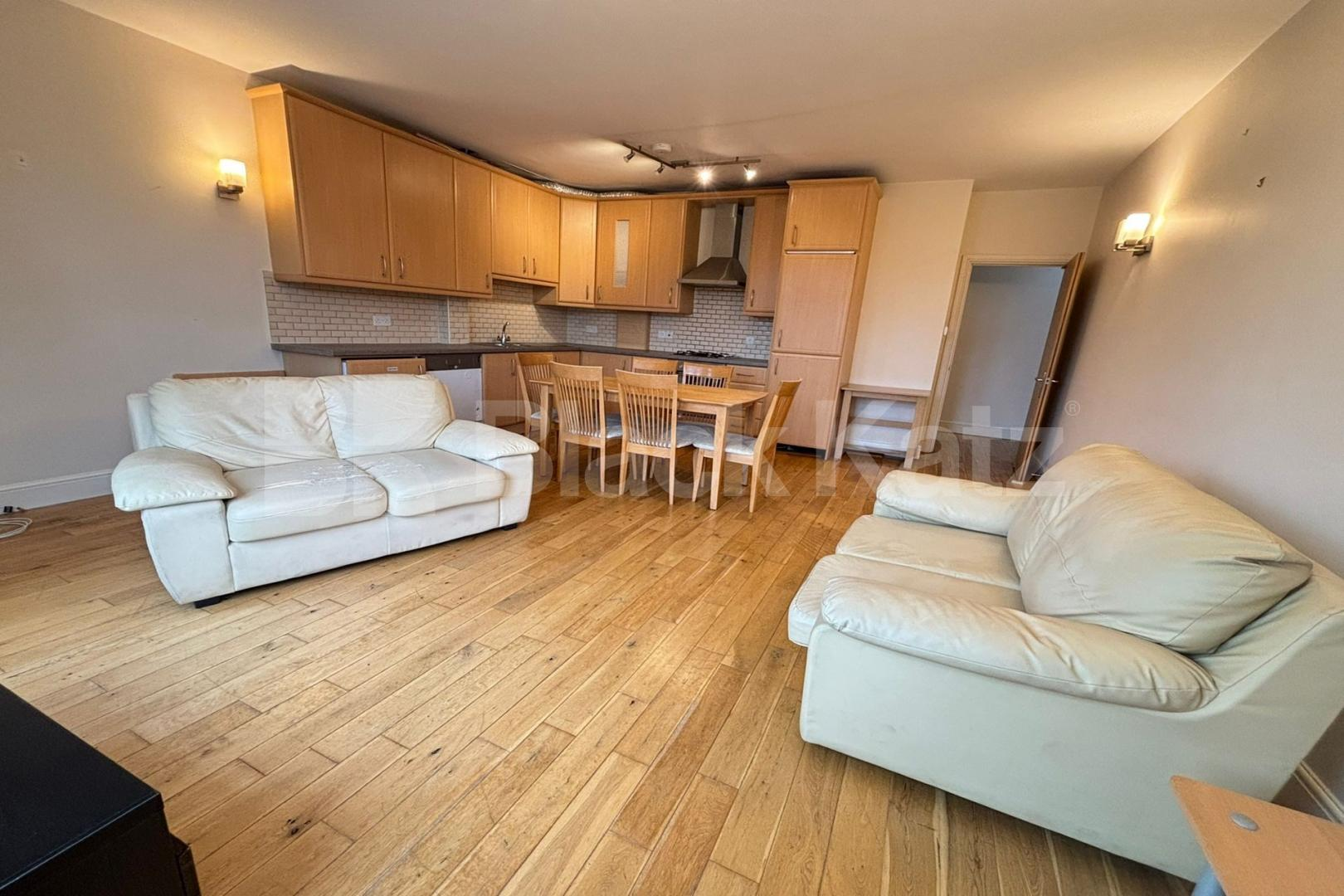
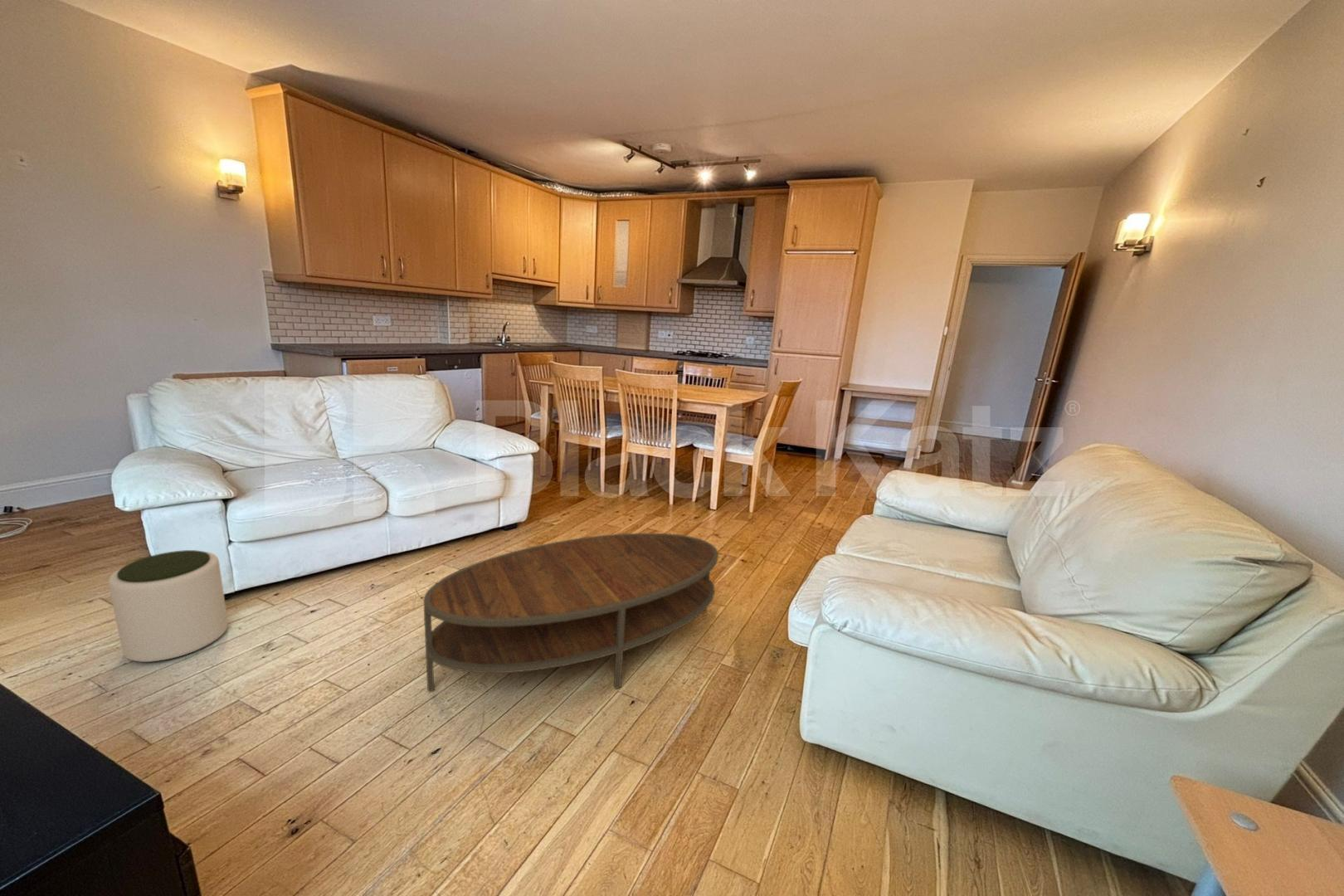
+ coffee table (589, 606)
+ plant pot (172, 603)
